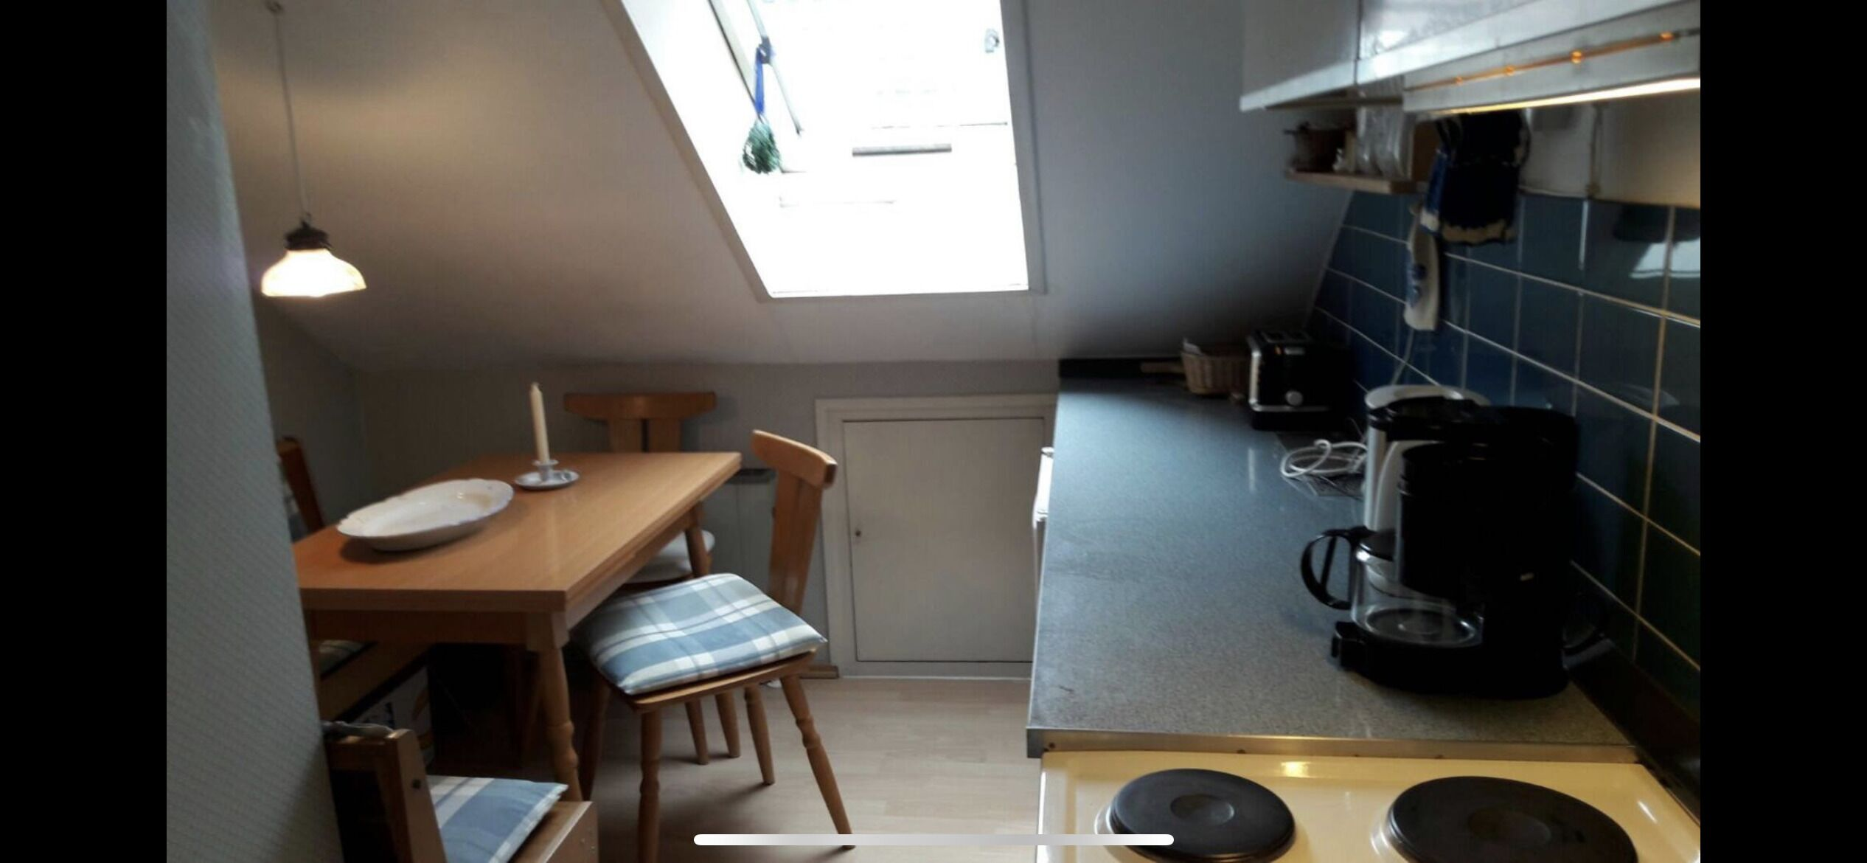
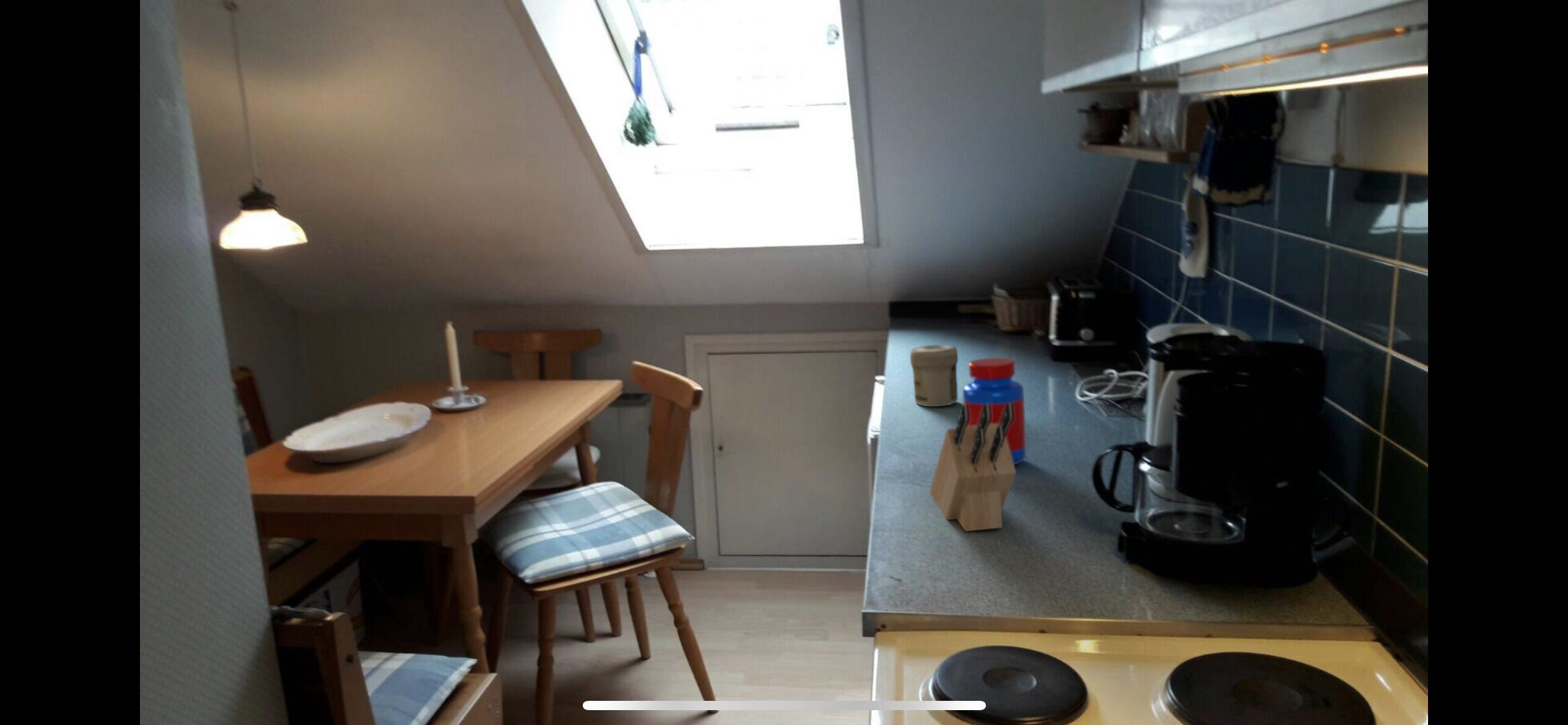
+ jar (993, 411)
+ jar (934, 375)
+ knife block (971, 454)
